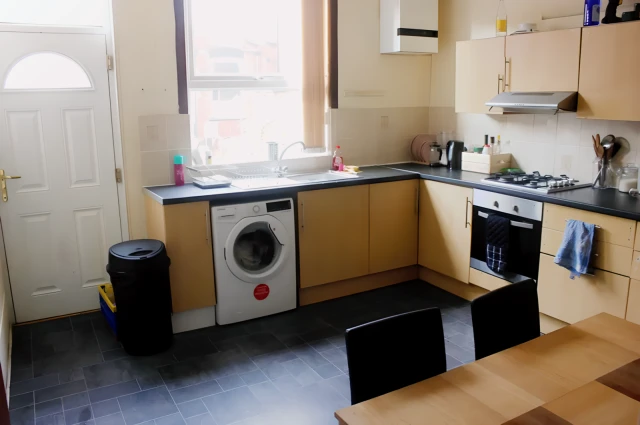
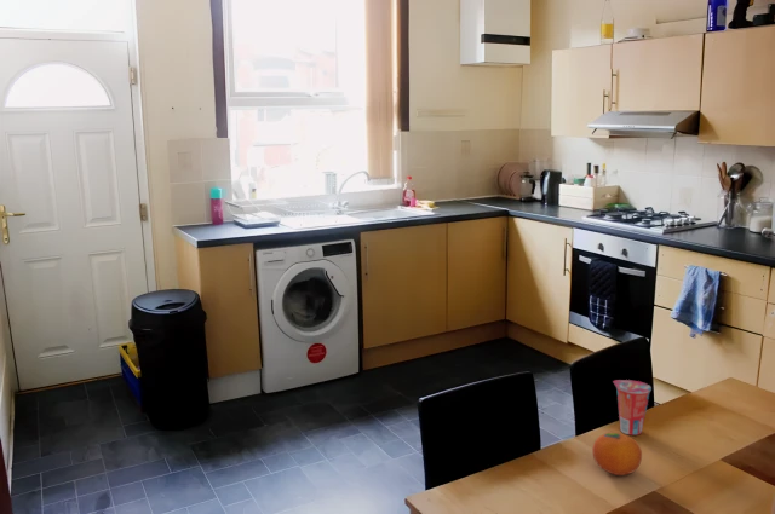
+ cup (630, 408)
+ fruit (616, 454)
